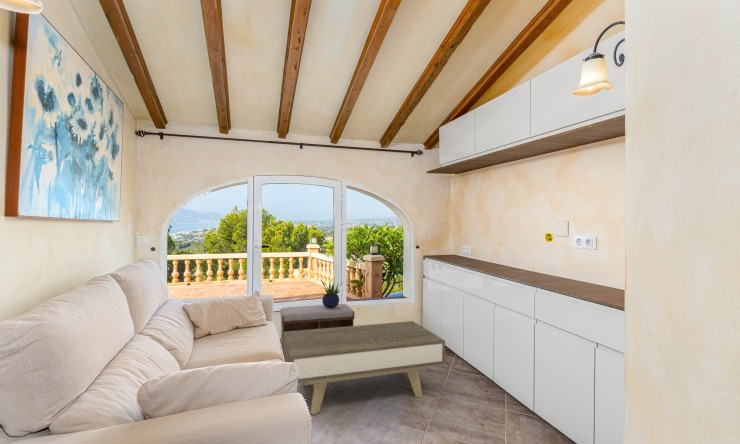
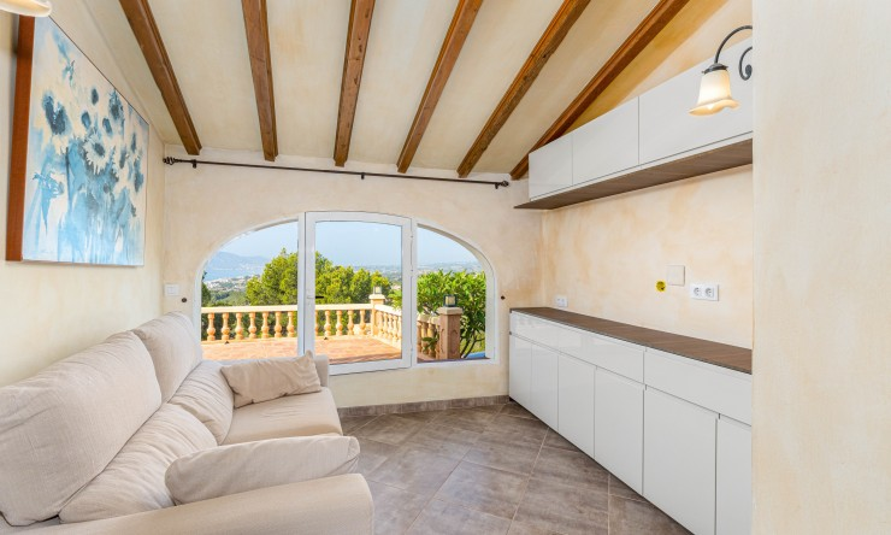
- coffee table (360, 362)
- bench (316, 328)
- potted plant (332, 293)
